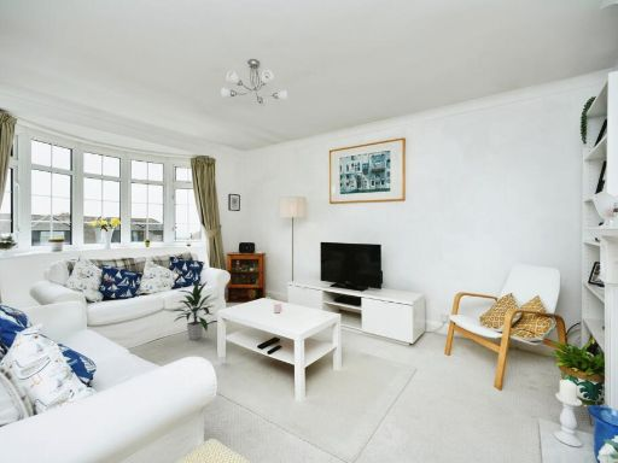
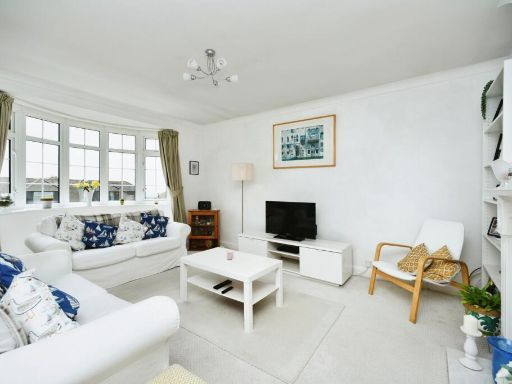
- indoor plant (194, 310)
